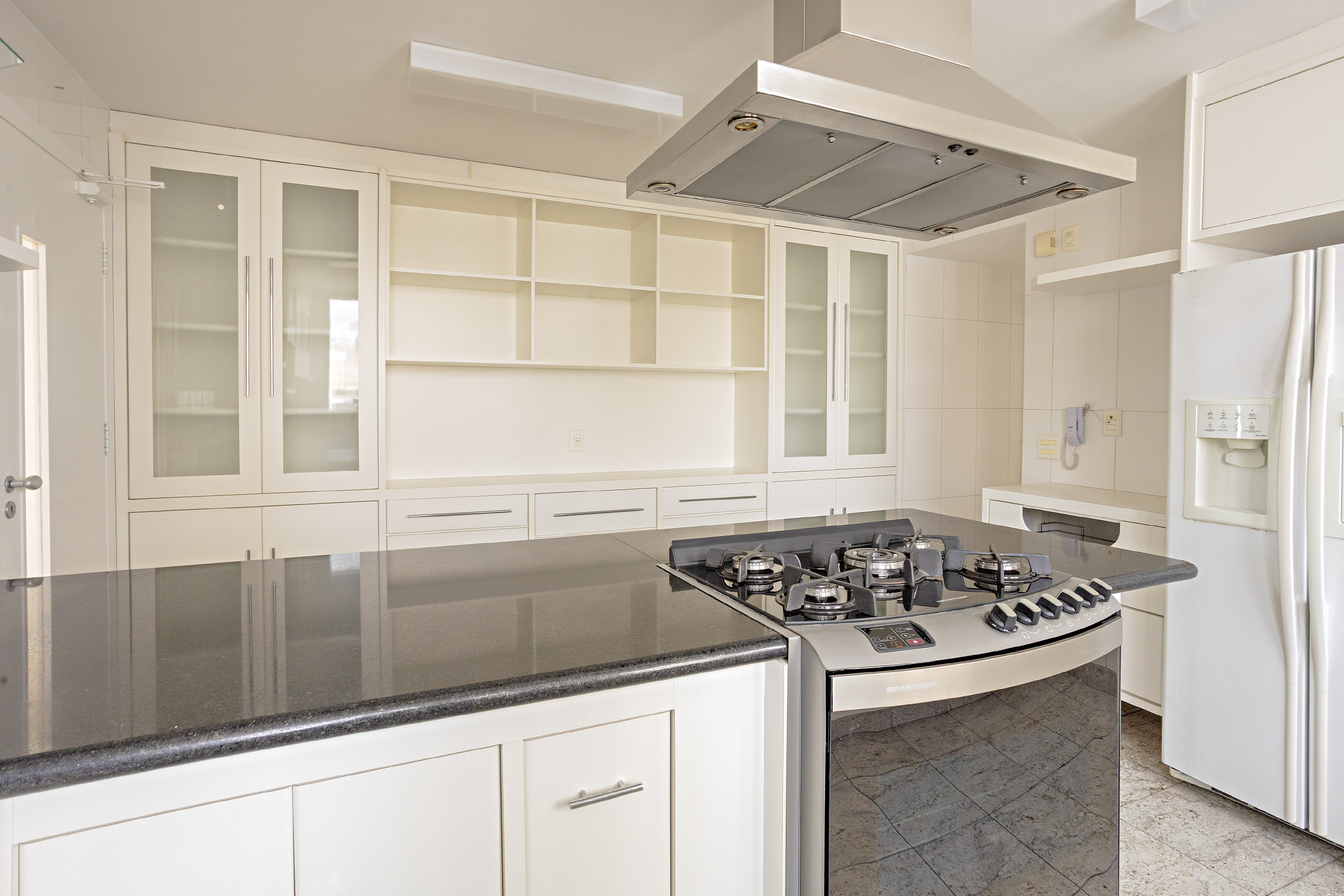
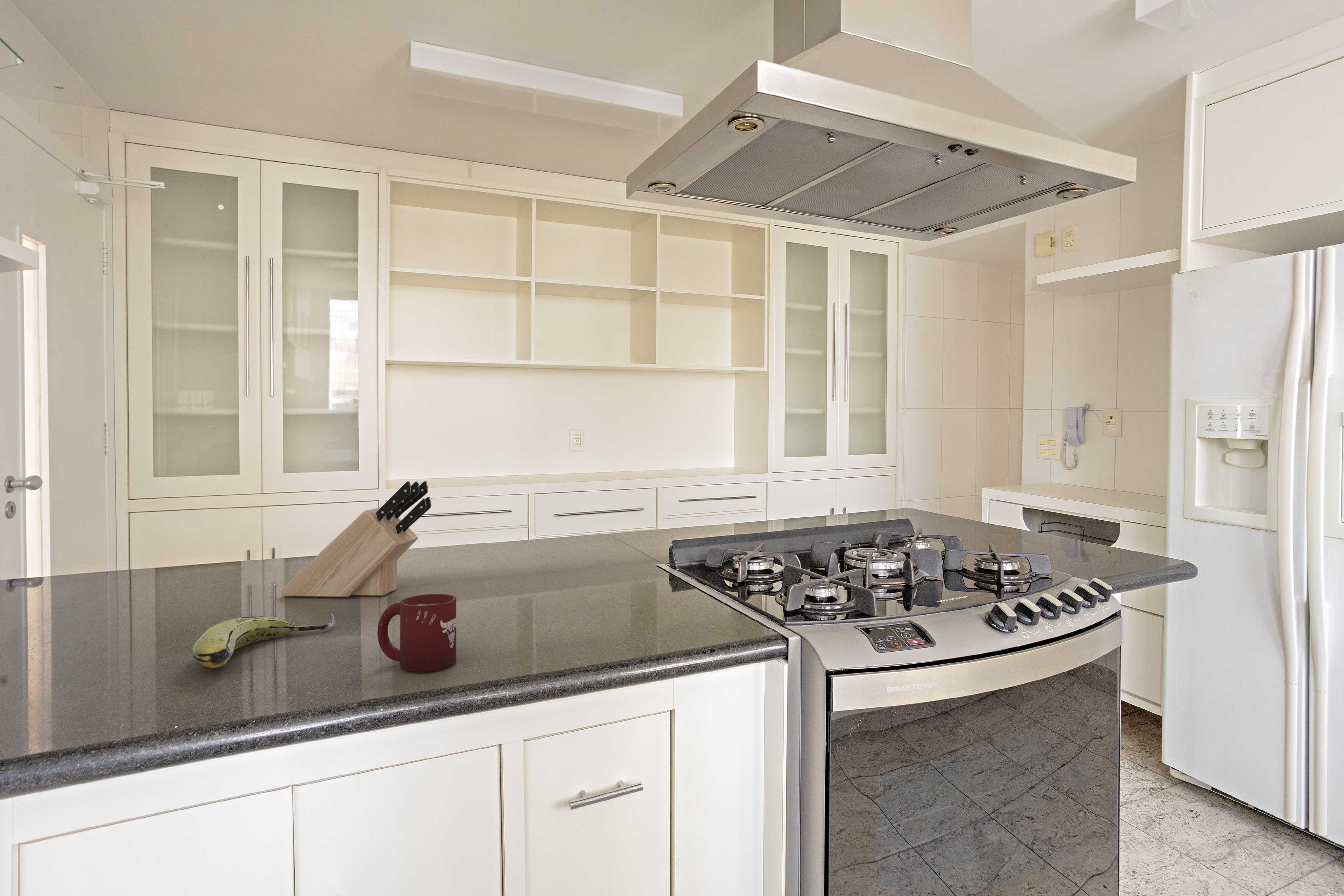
+ cup (416, 631)
+ knife block (361, 536)
+ fruit (254, 634)
